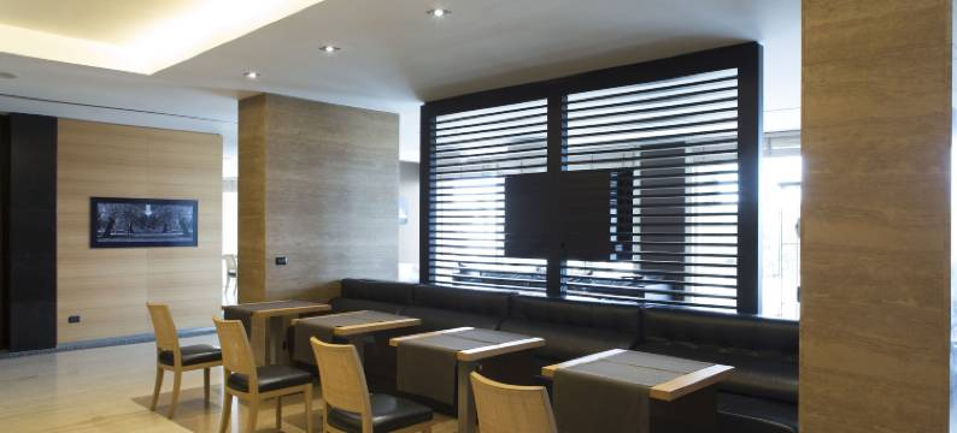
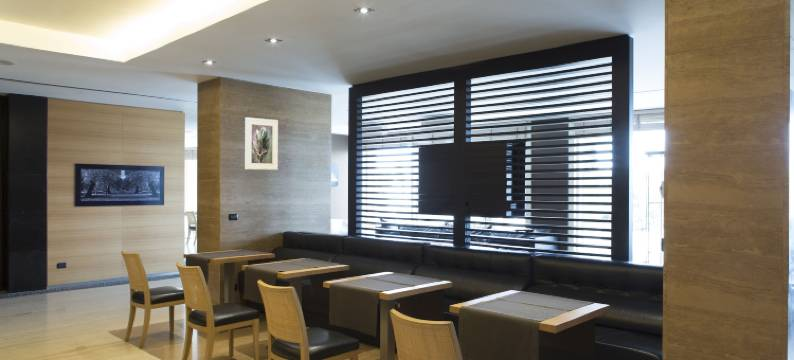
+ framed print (261, 144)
